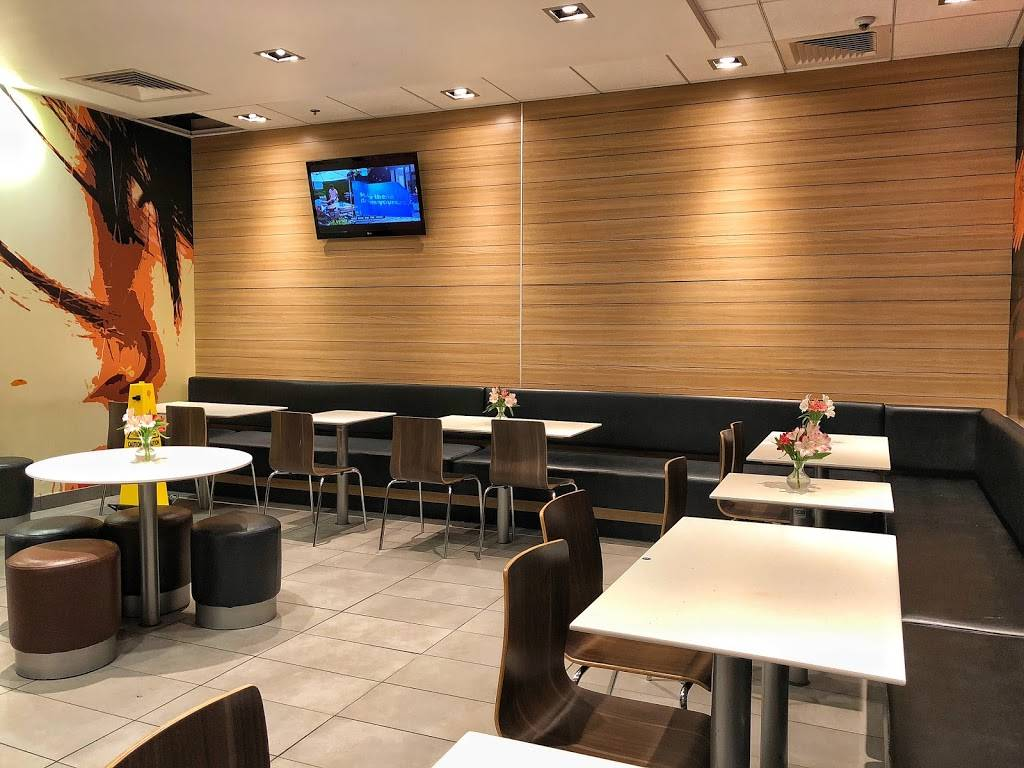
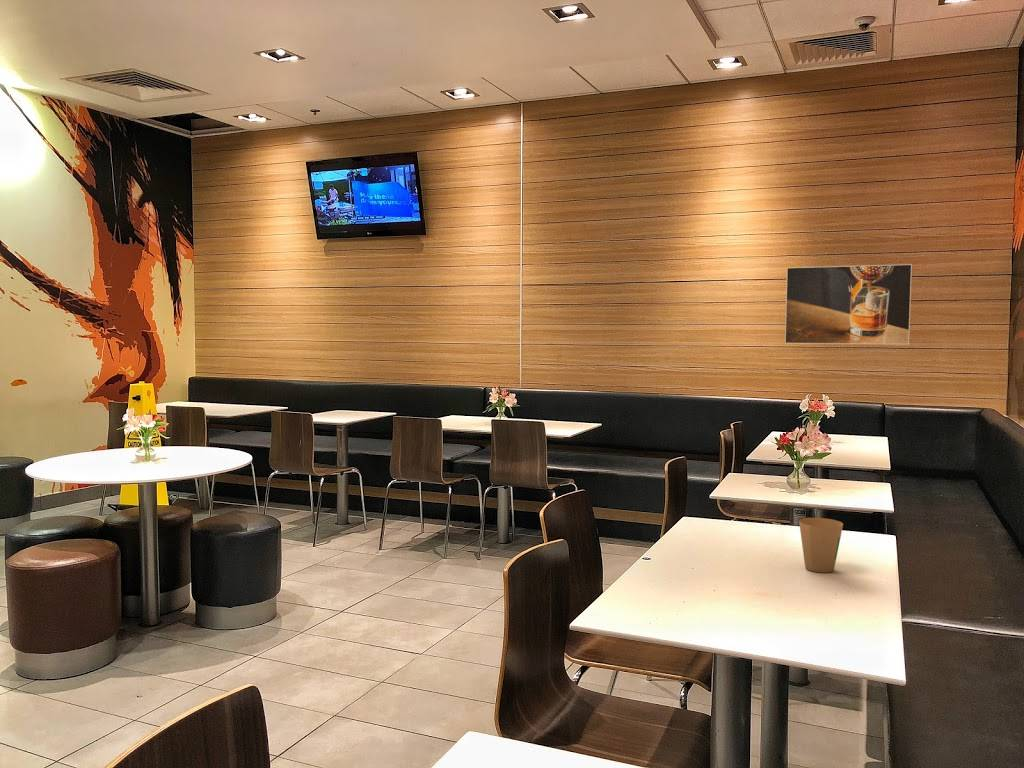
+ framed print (846, 305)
+ paper cup (820, 545)
